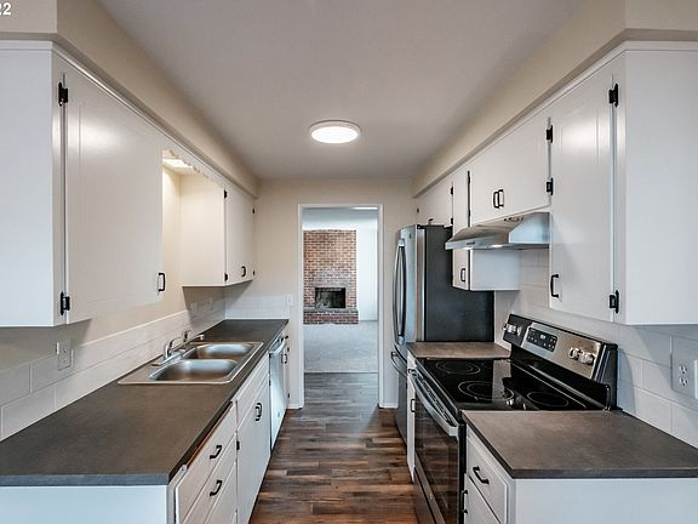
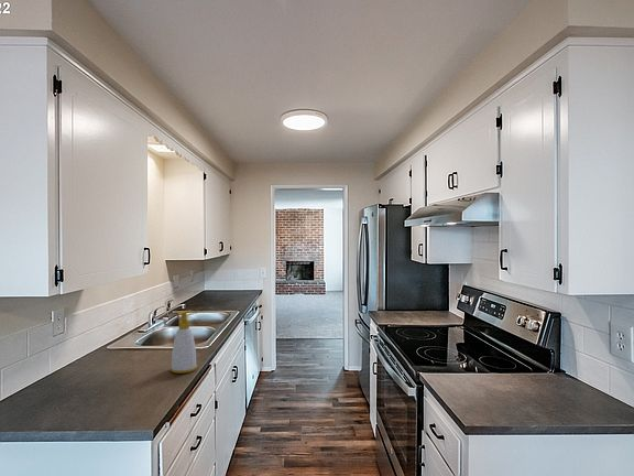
+ soap bottle (184, 339)
